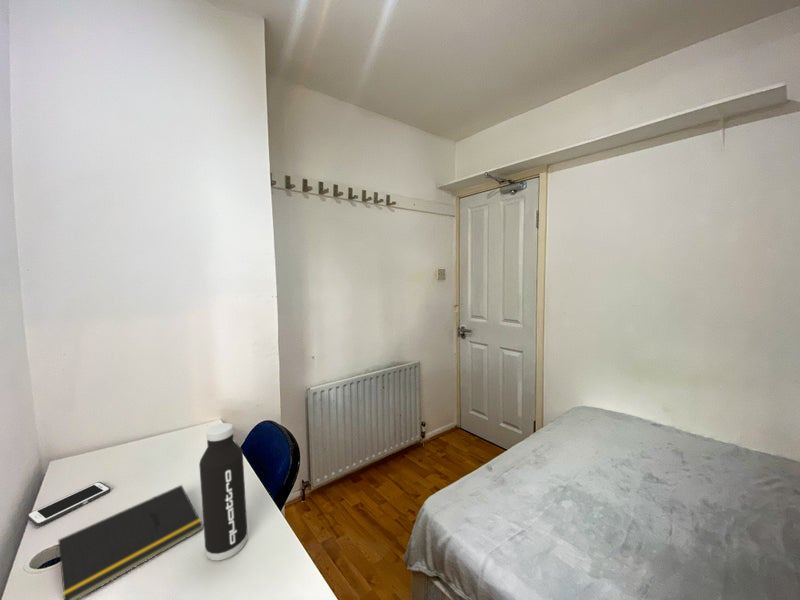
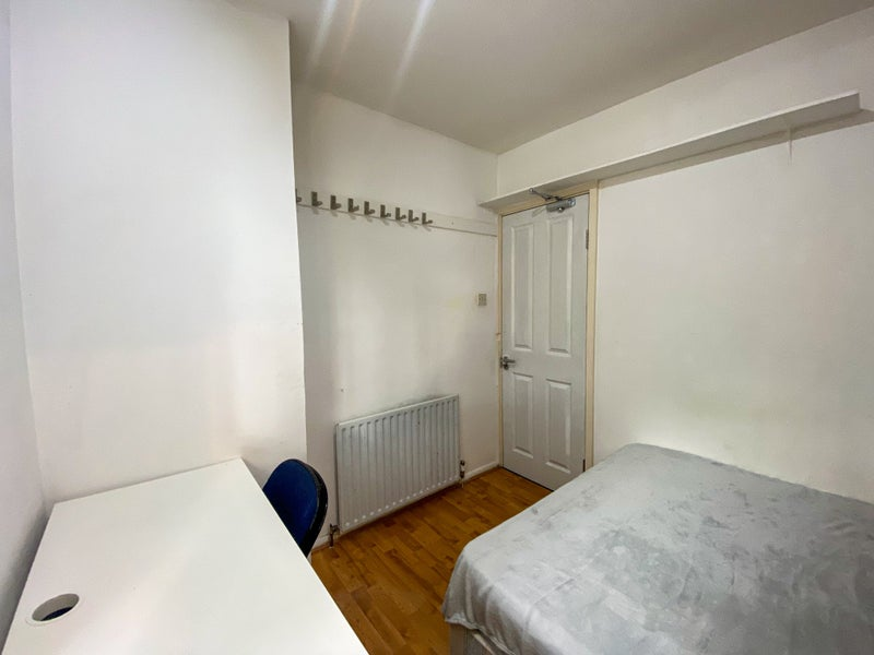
- notepad (134, 534)
- water bottle (223, 487)
- cell phone (71, 502)
